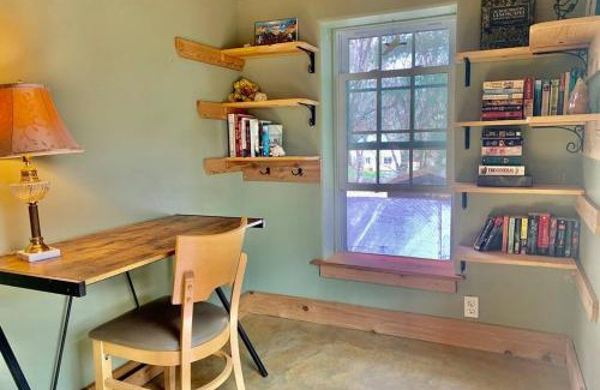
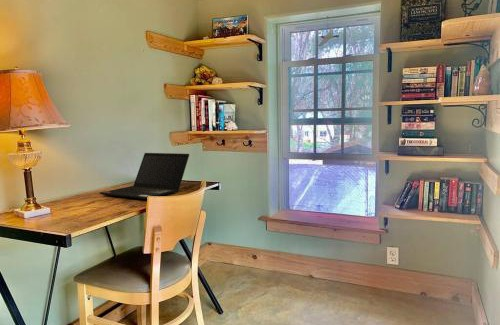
+ laptop computer (145, 174)
